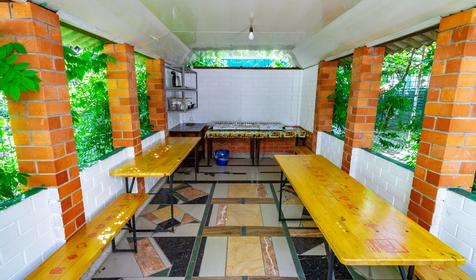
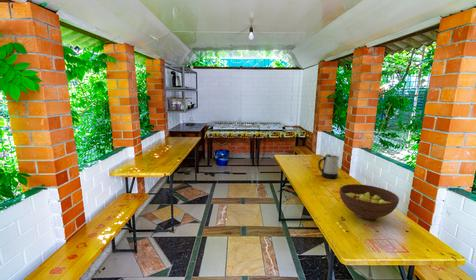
+ kettle (328, 165)
+ fruit bowl (366, 204)
